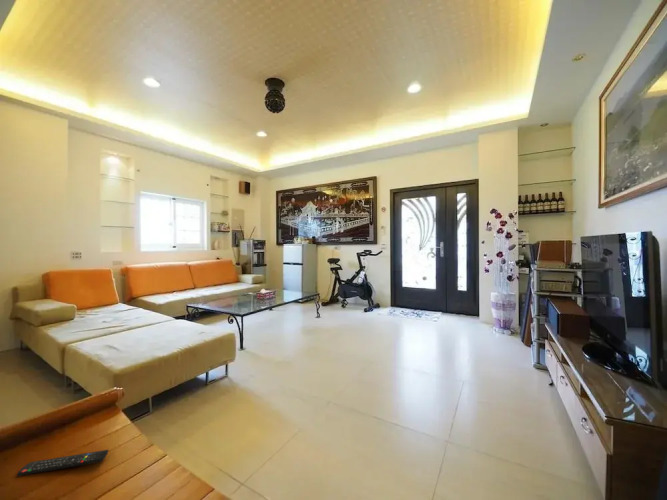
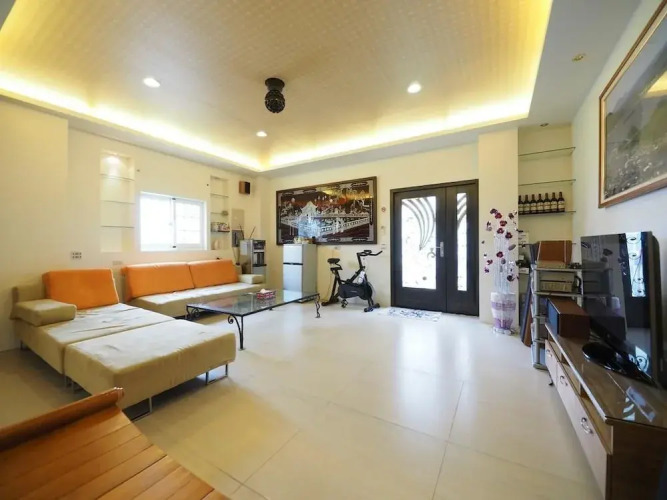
- remote control (64, 463)
